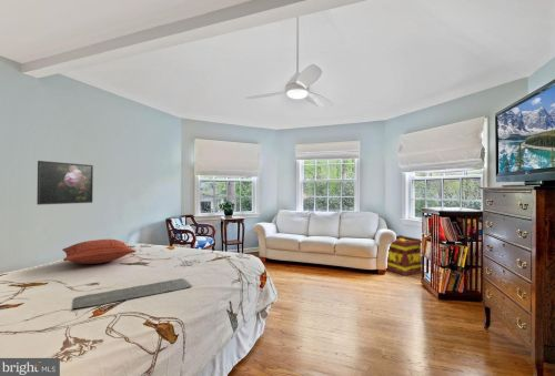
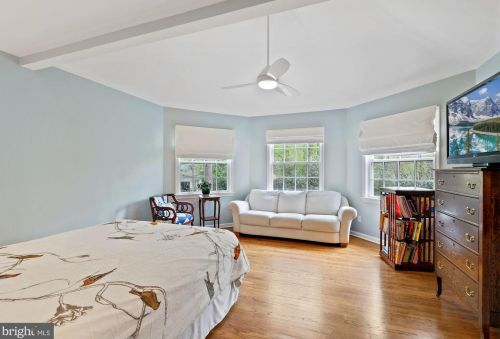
- bath mat (137, 291)
- wooden crate (402, 254)
- pillow (98, 250)
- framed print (67, 183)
